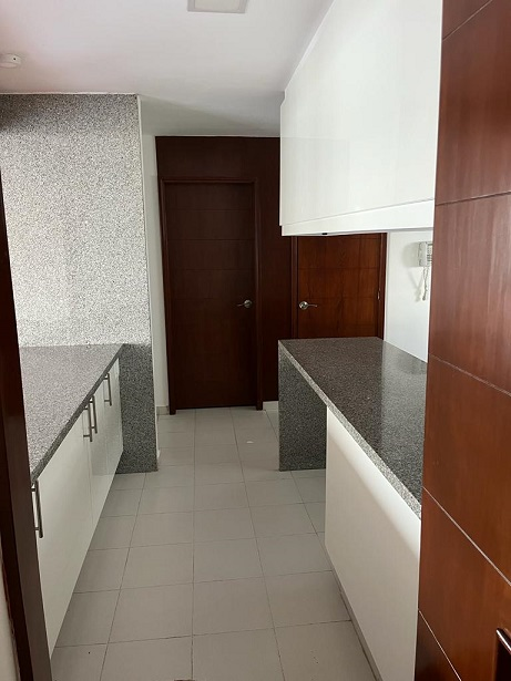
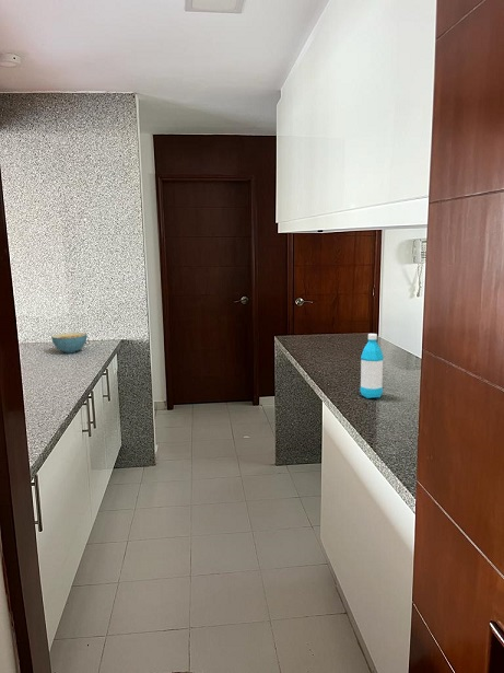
+ water bottle (372, 365)
+ cereal bowl (69, 344)
